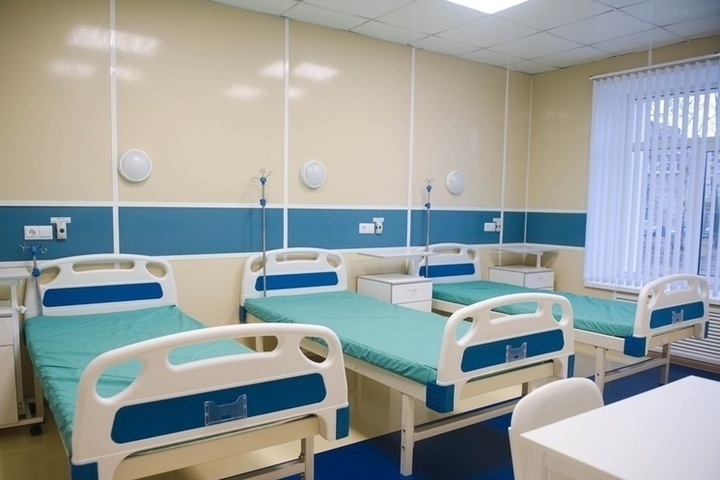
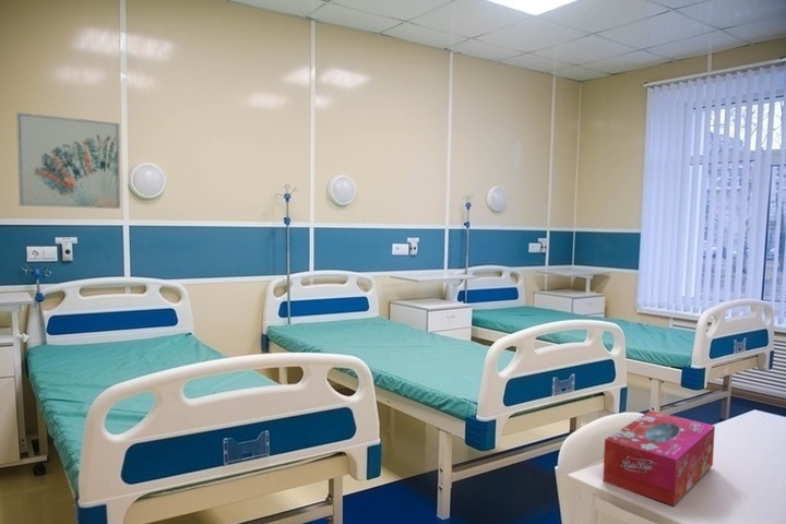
+ tissue box (660, 452)
+ wall art (70, 163)
